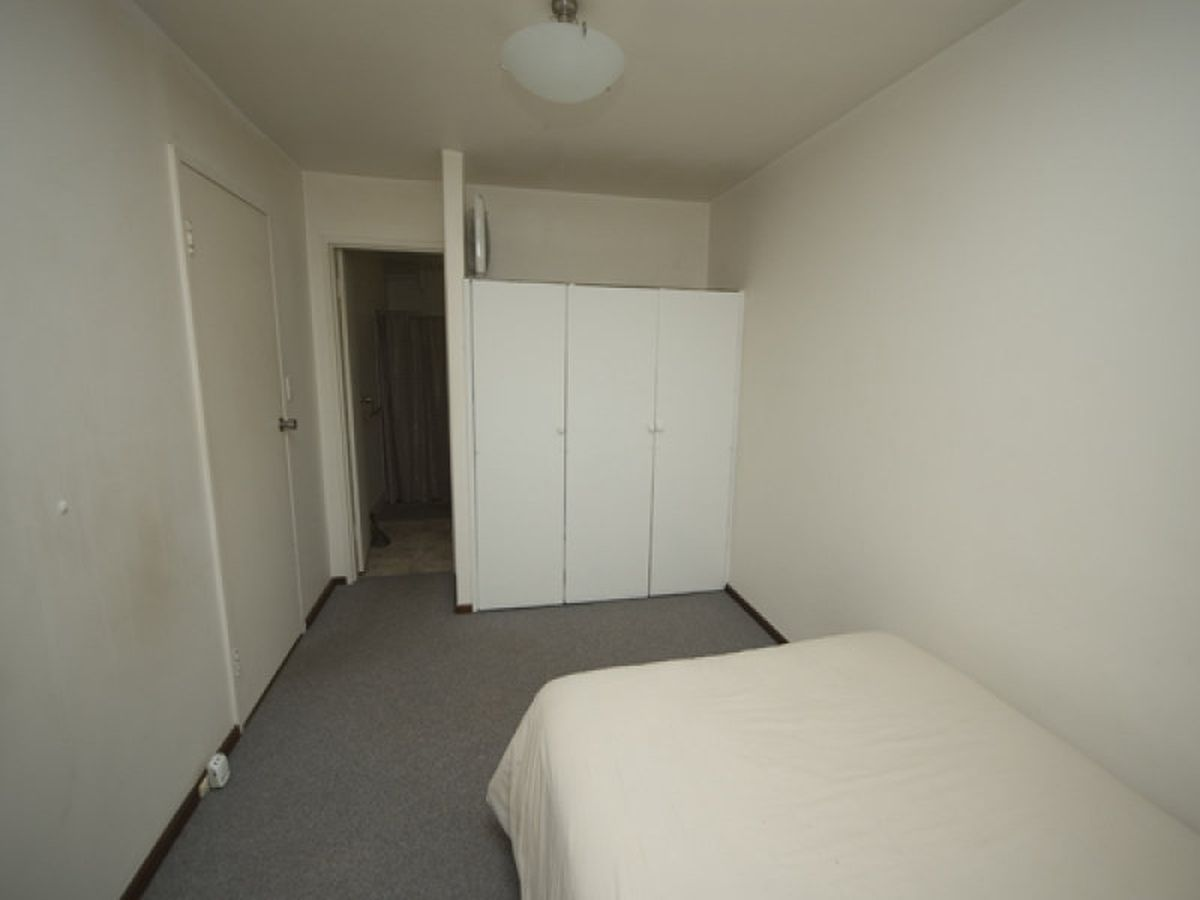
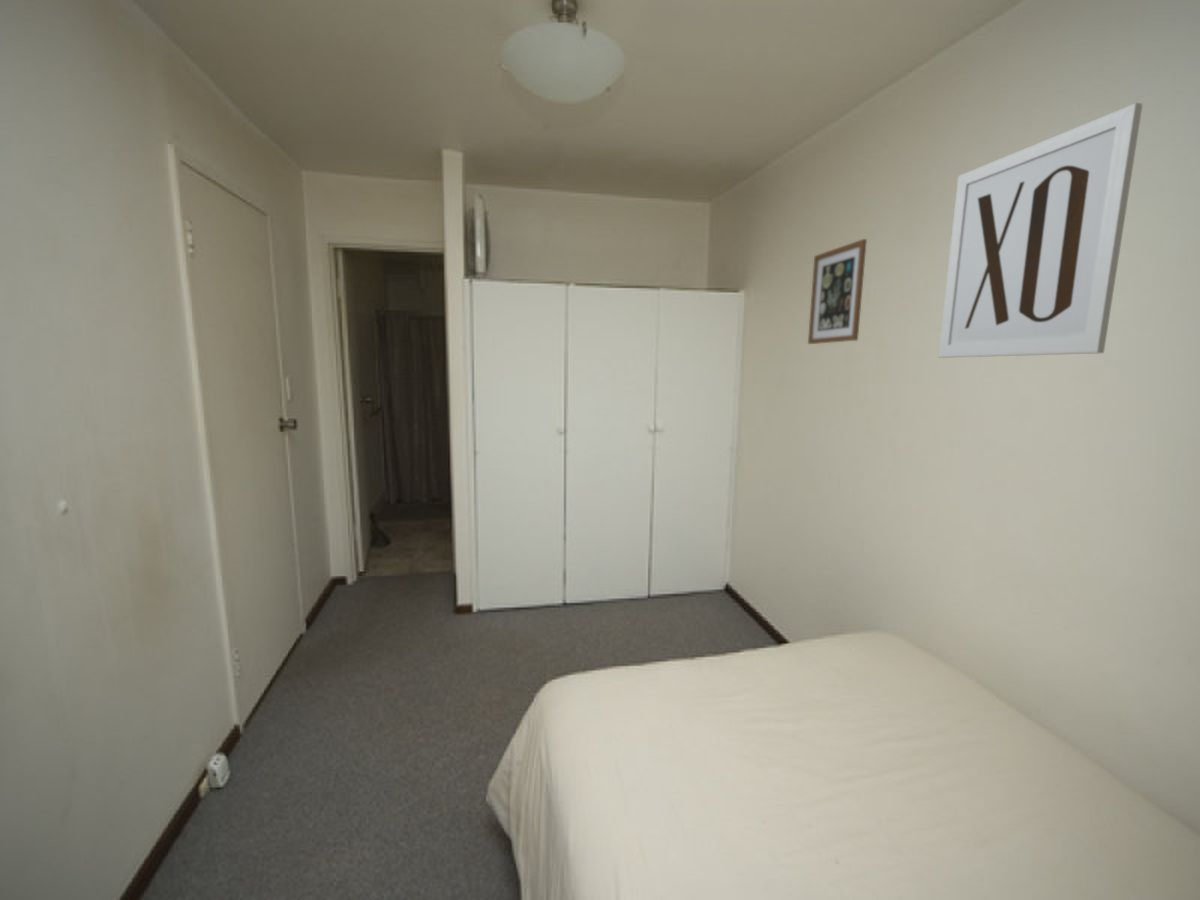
+ wall art (1022, 253)
+ wall art (834, 295)
